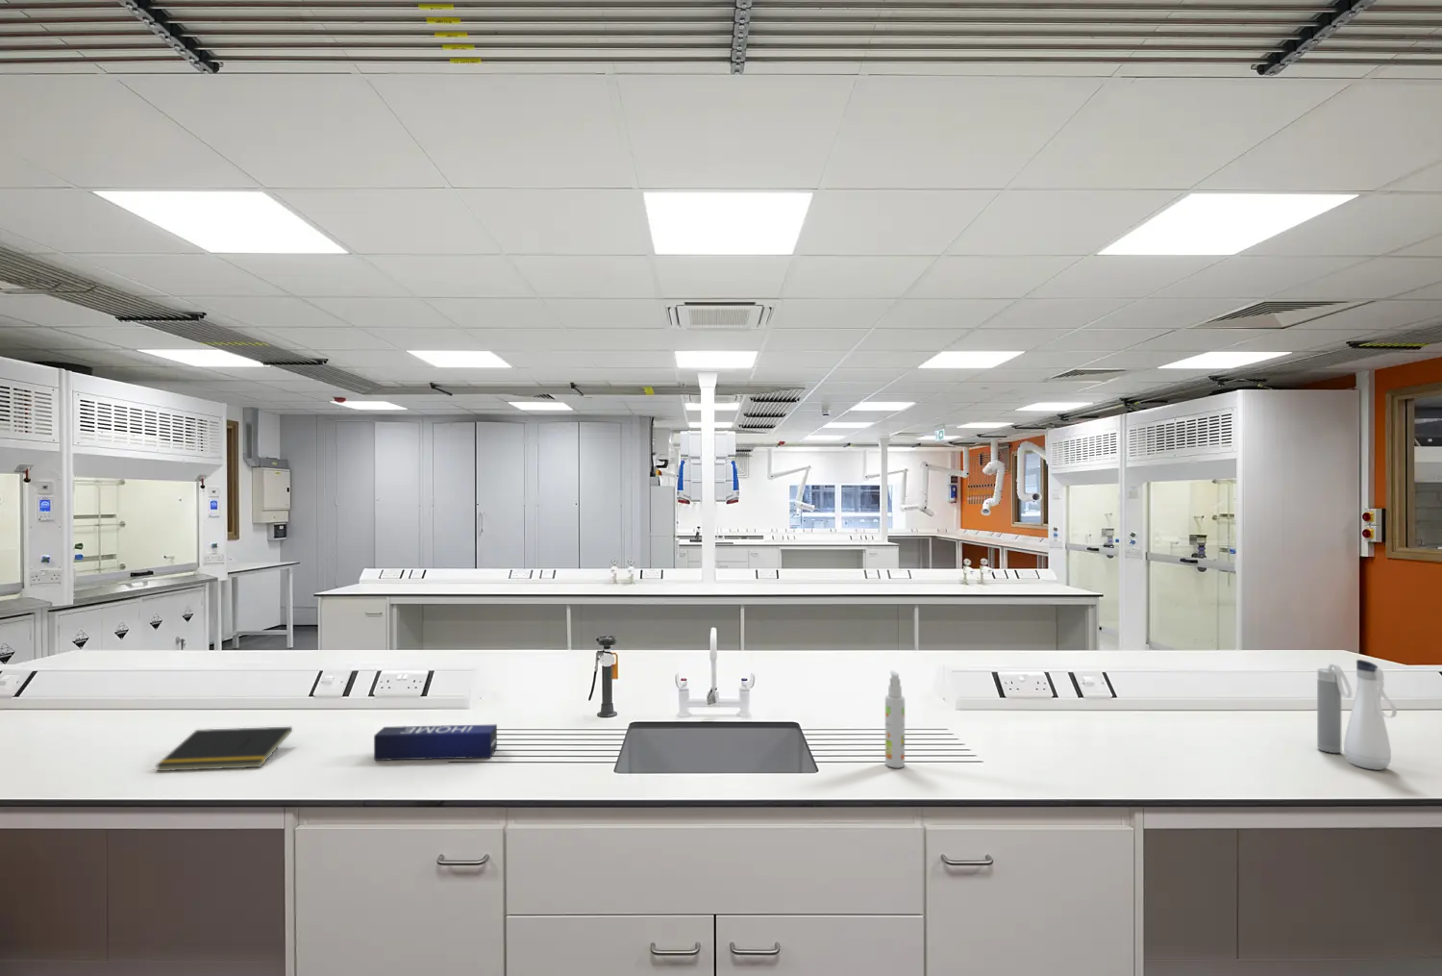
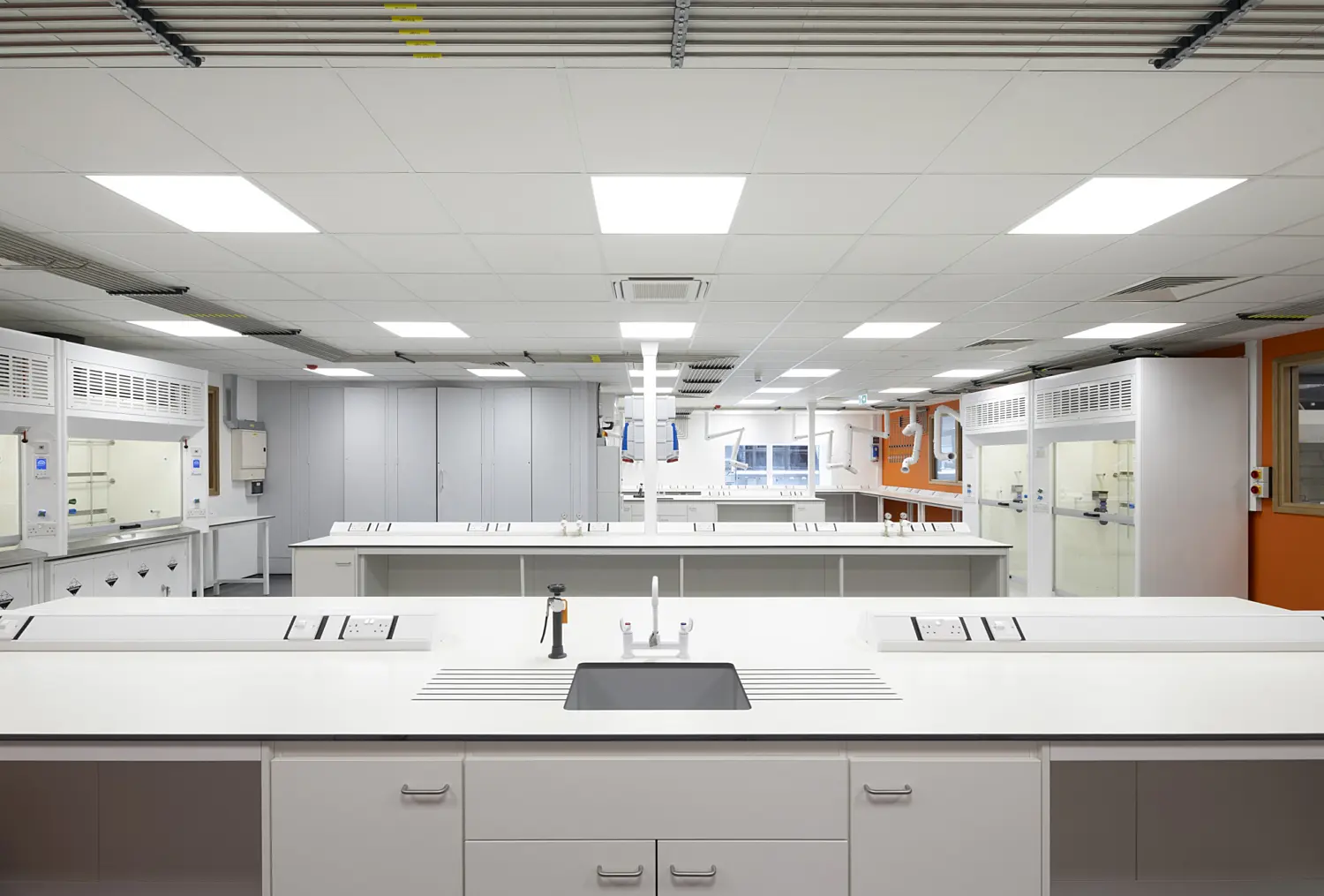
- spray bottle (894, 718)
- notepad (227, 747)
- tissue box (437, 742)
- water bottle (1356, 709)
